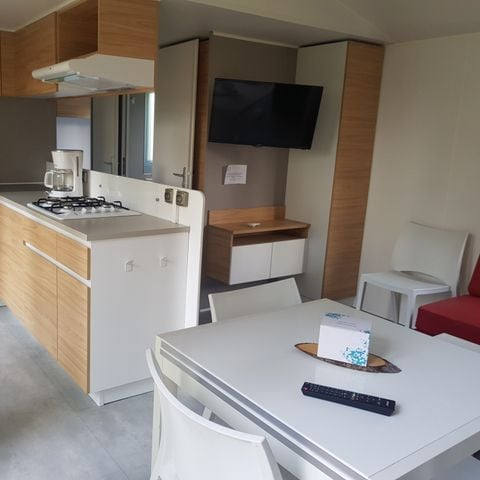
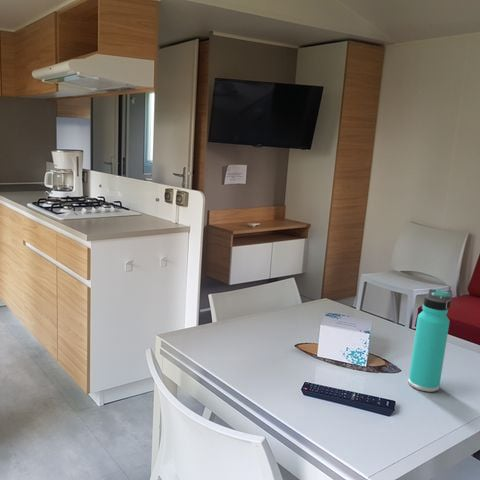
+ thermos bottle (430, 338)
